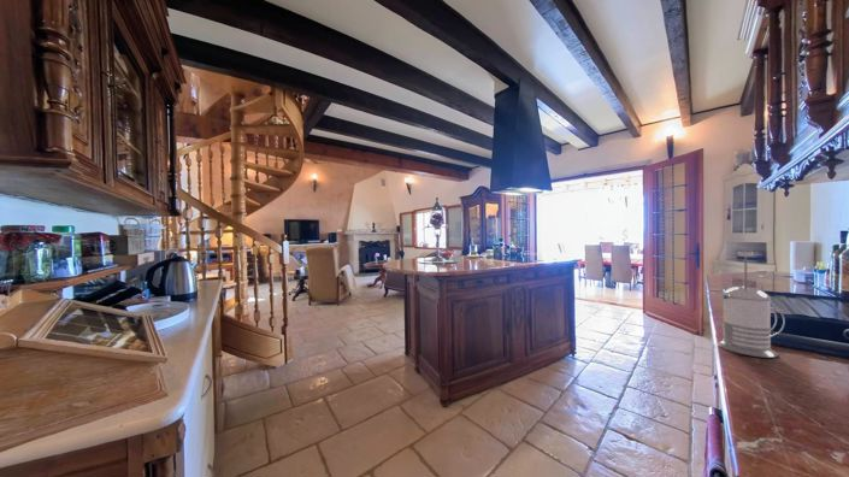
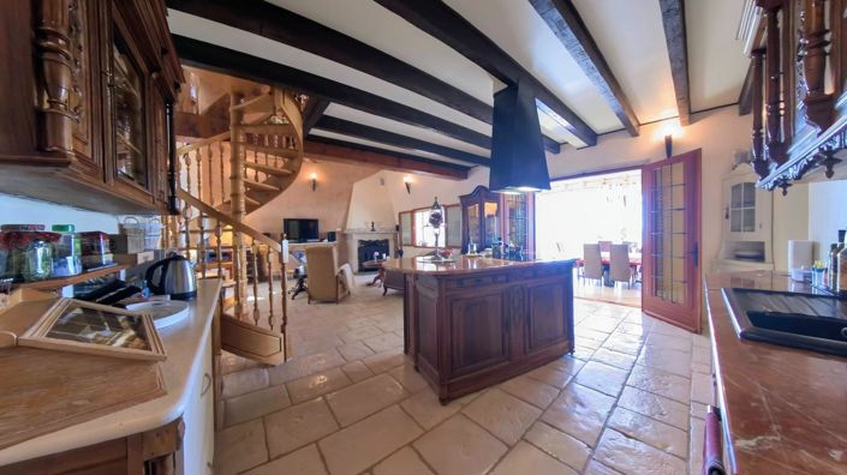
- french press (750, 300)
